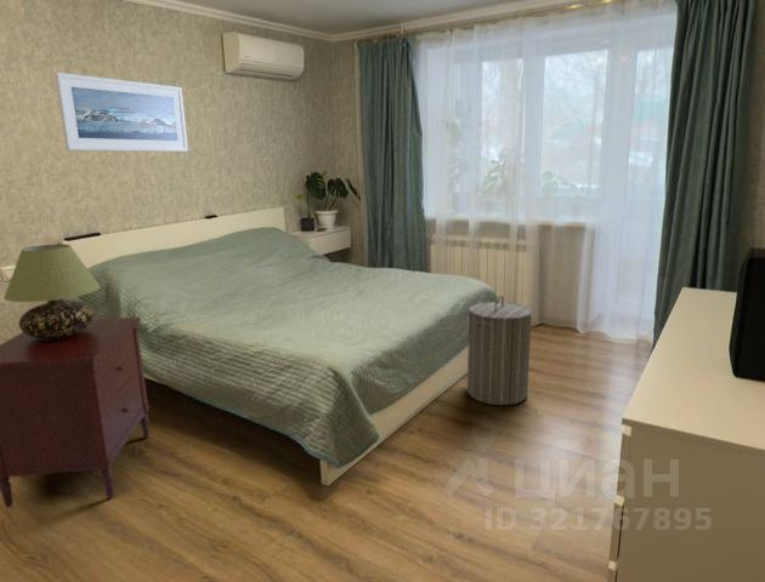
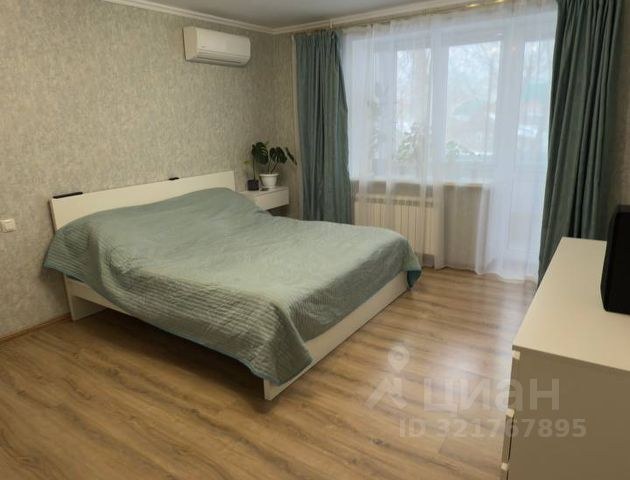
- dresser (74, 405)
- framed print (129, 115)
- laundry hamper (498, 344)
- table lamp (53, 291)
